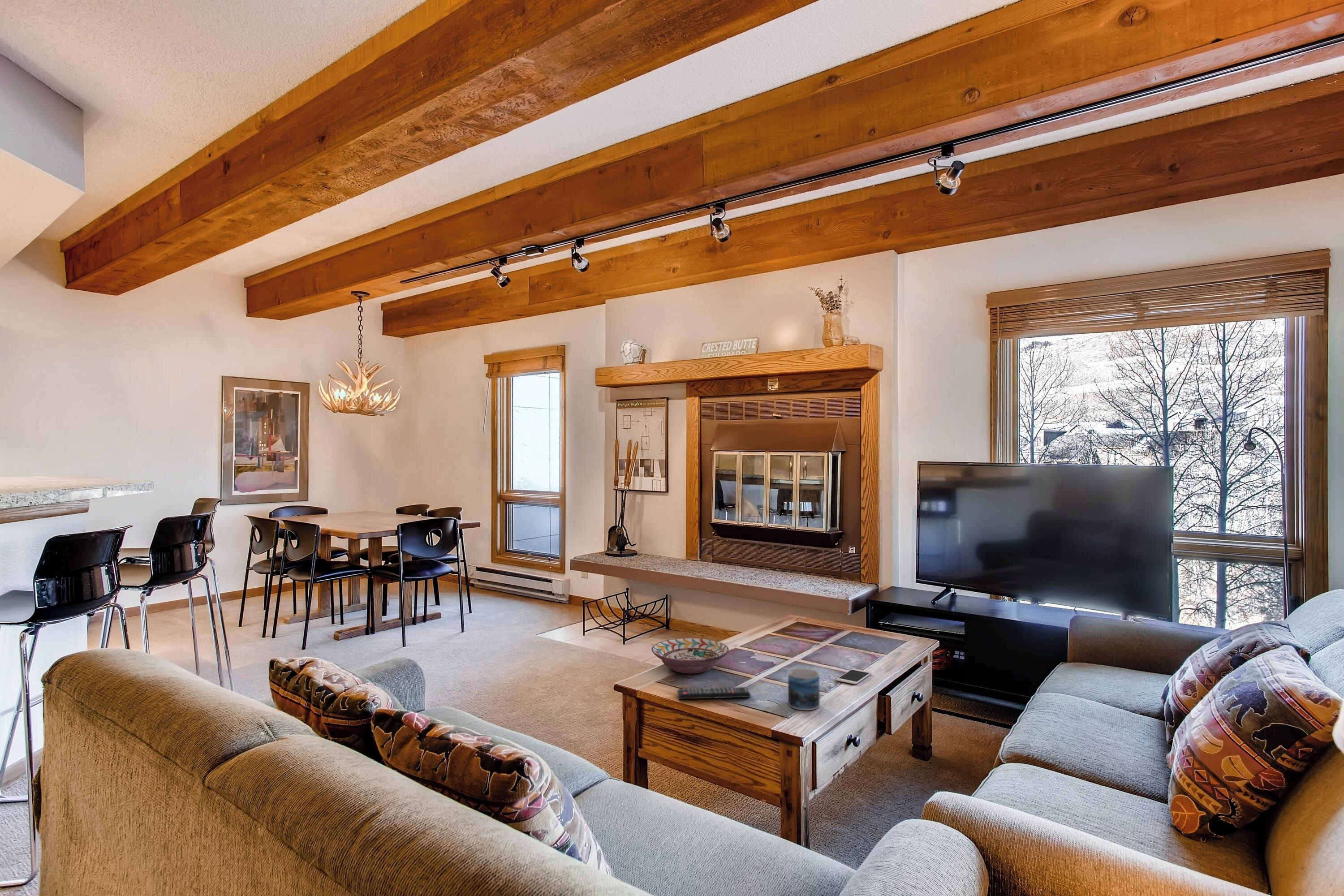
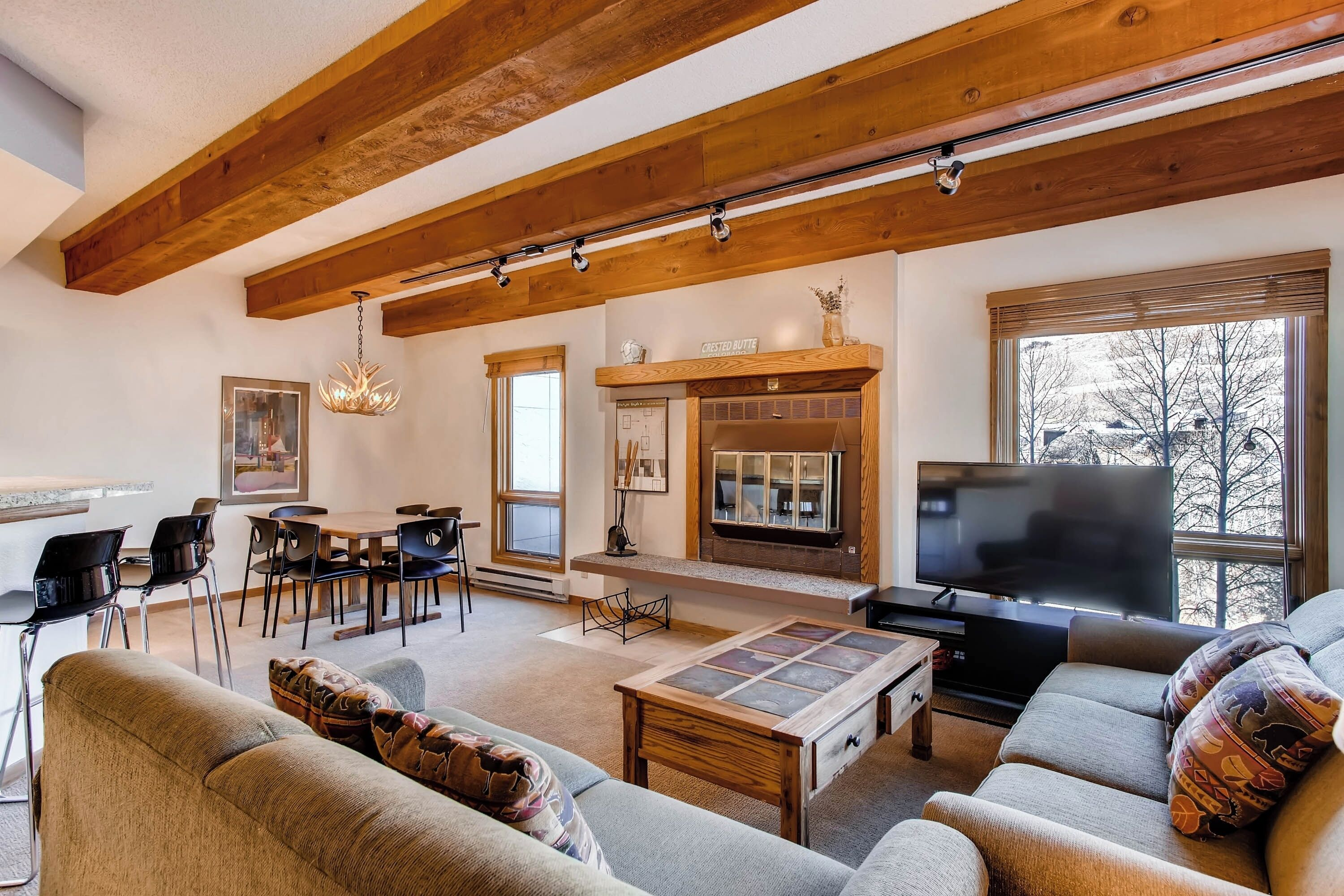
- decorative bowl (690, 658)
- mug (801, 686)
- remote control (714, 694)
- smartphone (854, 676)
